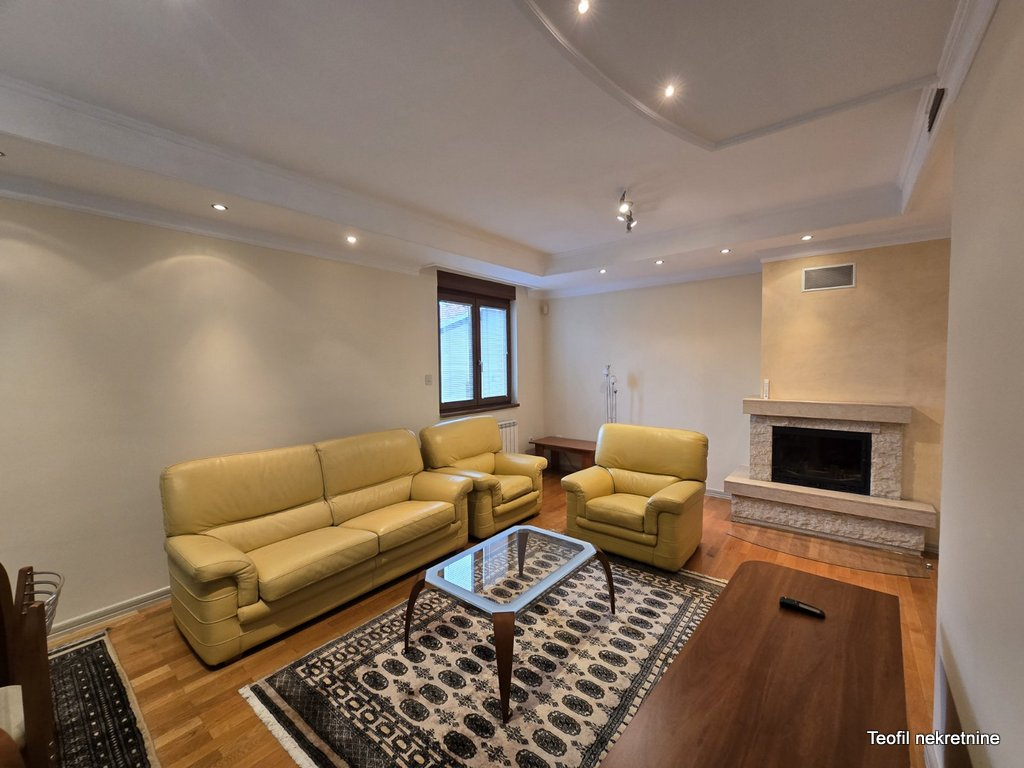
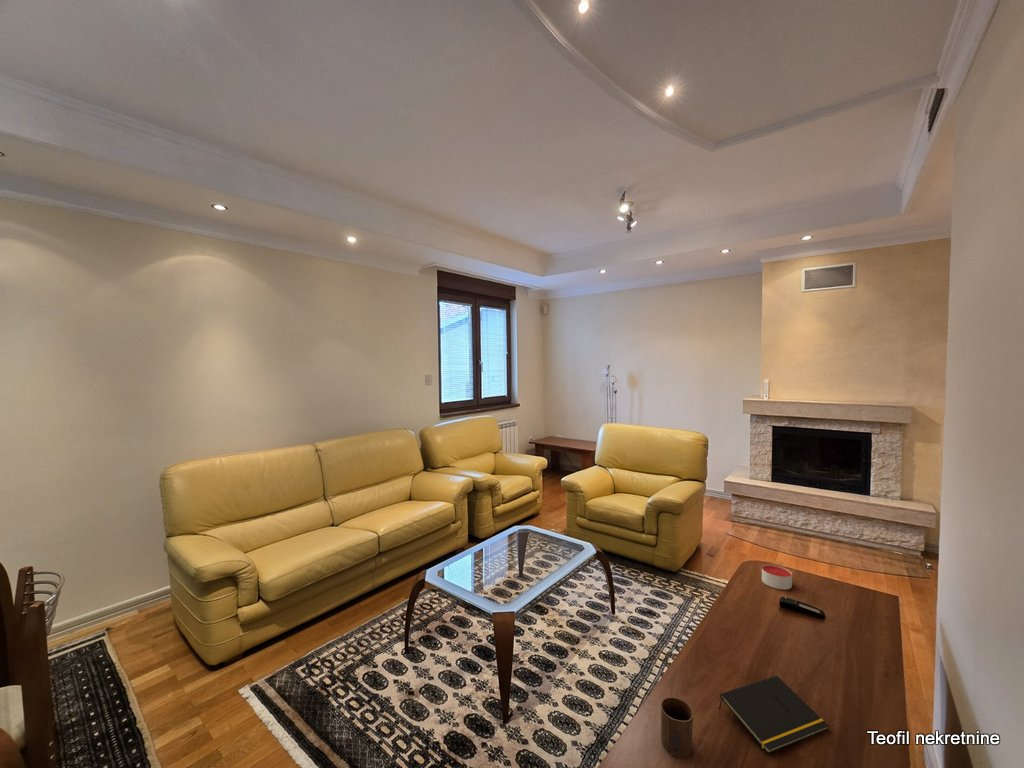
+ candle (776, 576)
+ notepad (772, 711)
+ cup (676, 726)
